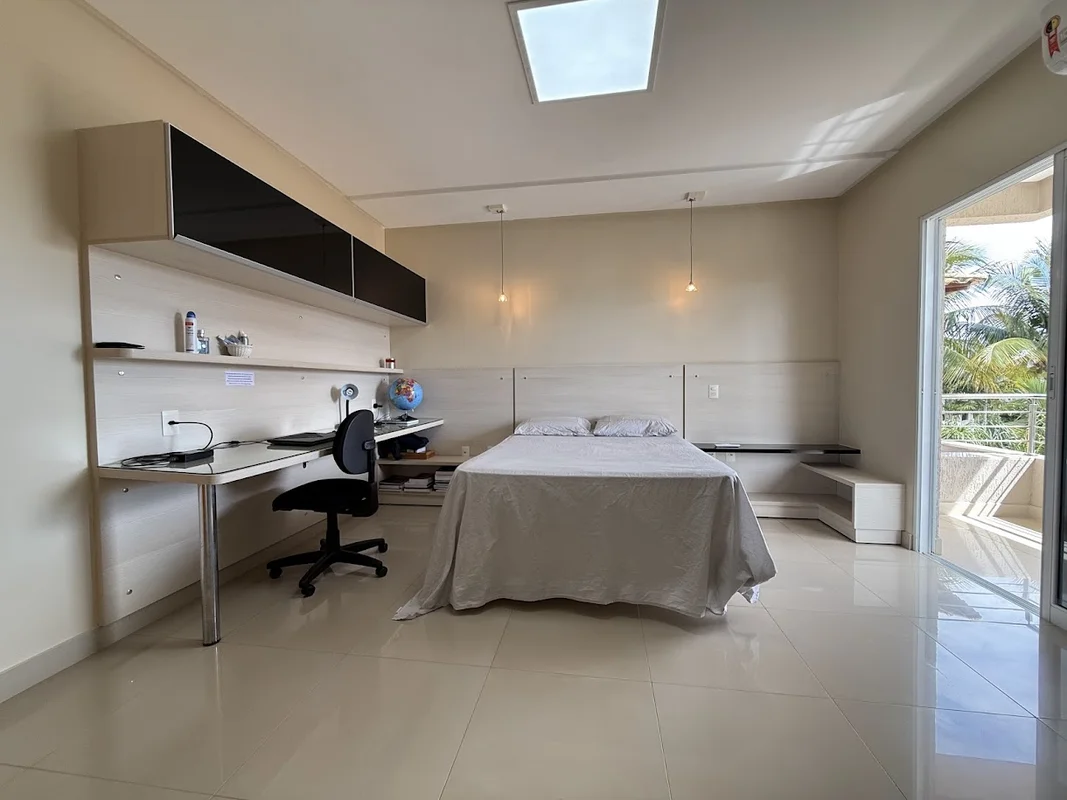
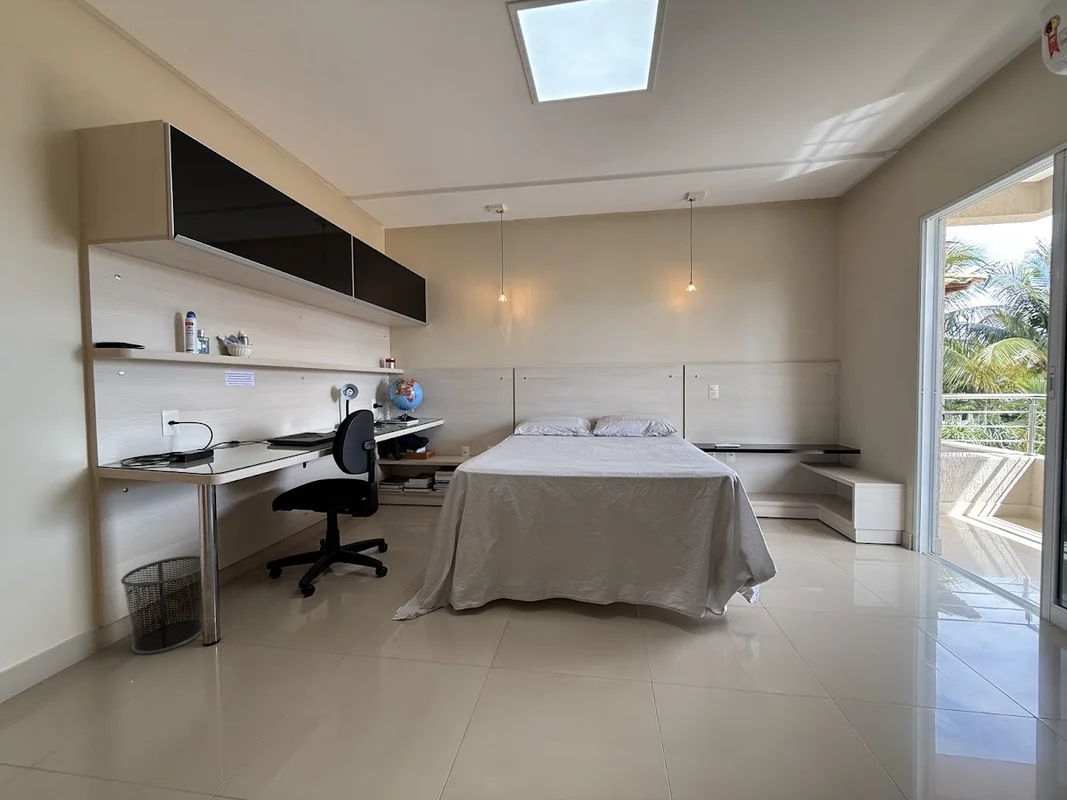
+ waste bin (168, 603)
